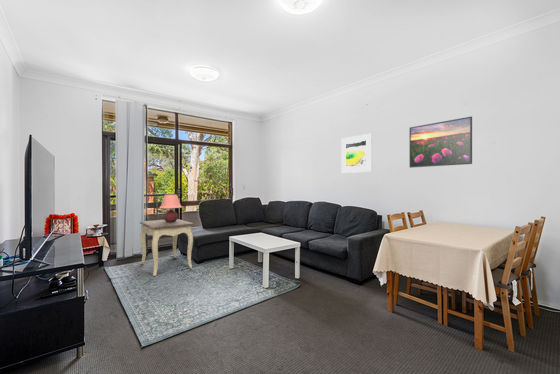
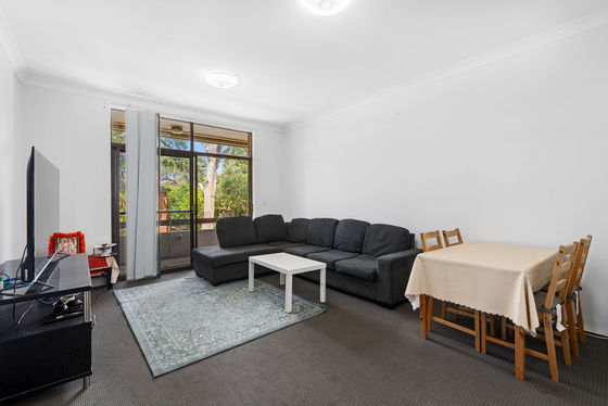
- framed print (438, 144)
- table lamp (170, 208)
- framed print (355, 154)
- side table (173, 244)
